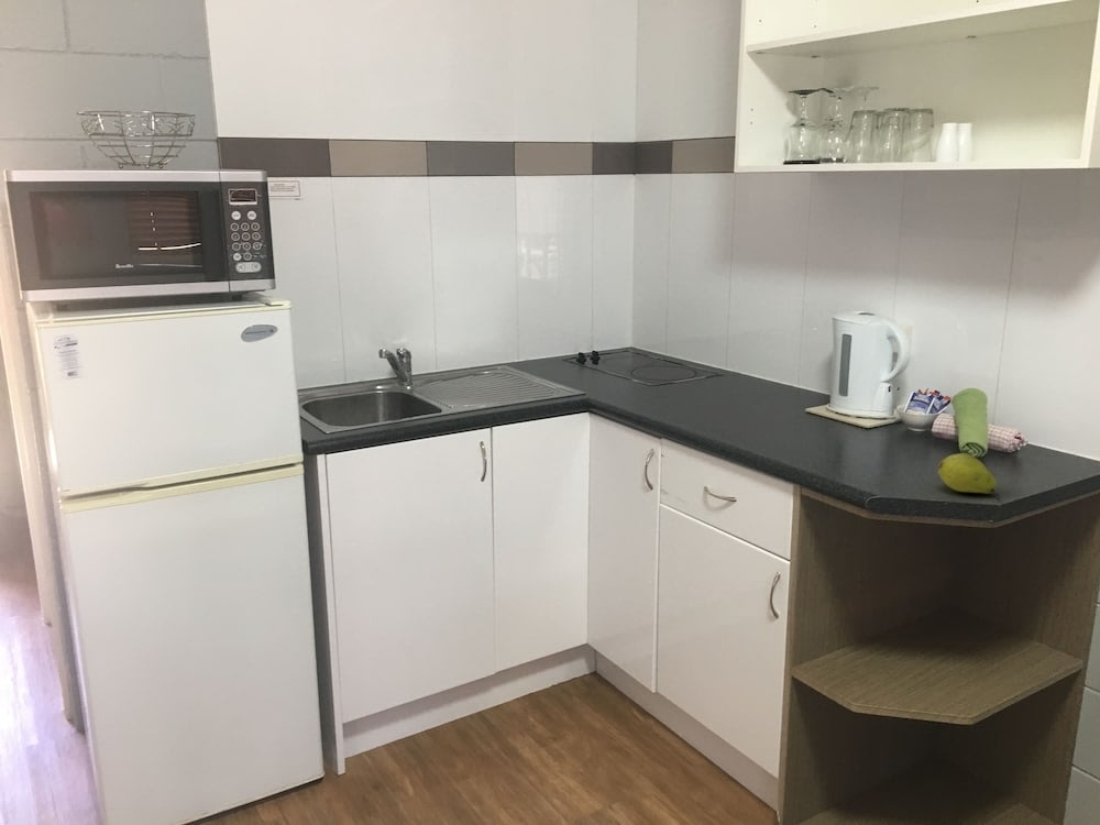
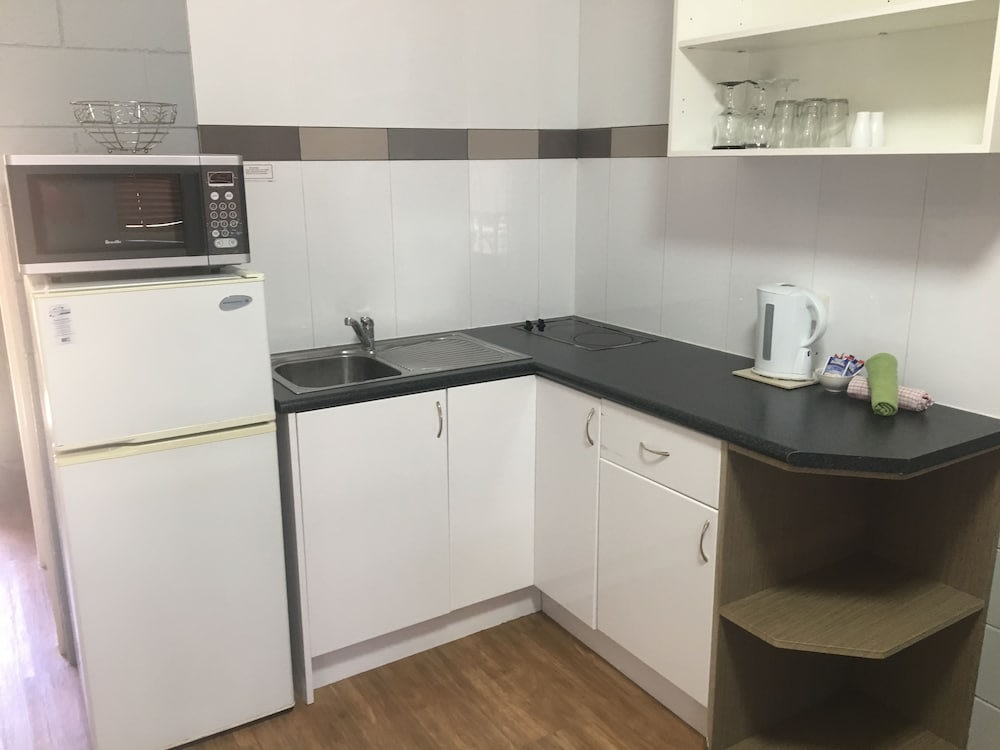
- fruit (971, 474)
